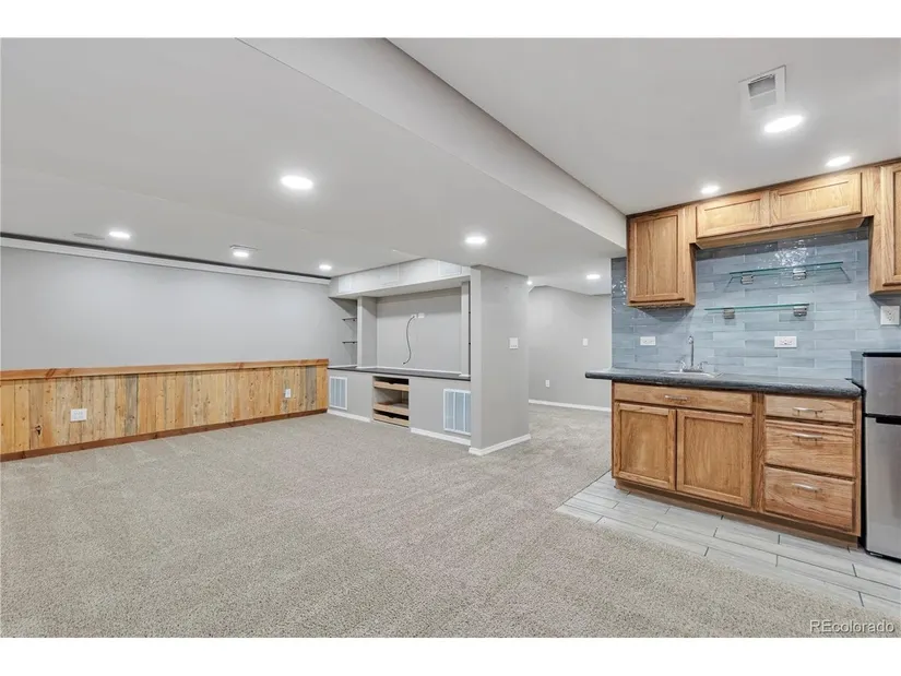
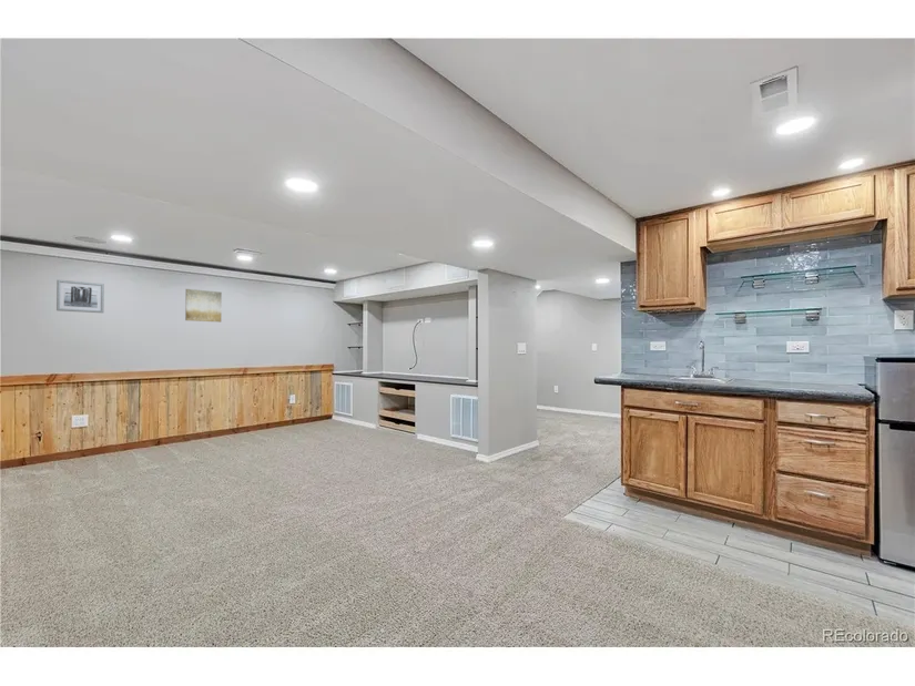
+ wall art (203, 306)
+ wall art (81, 296)
